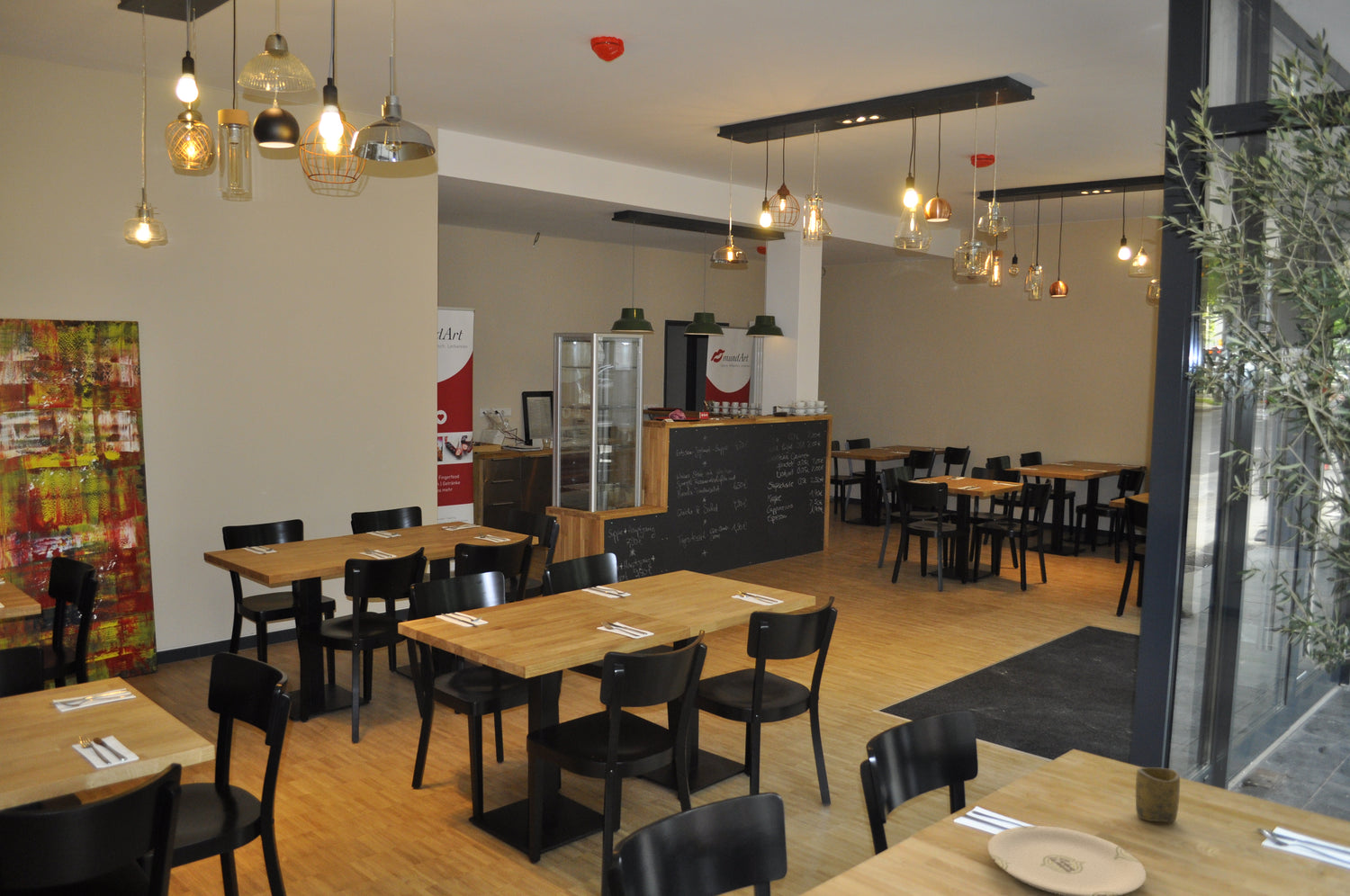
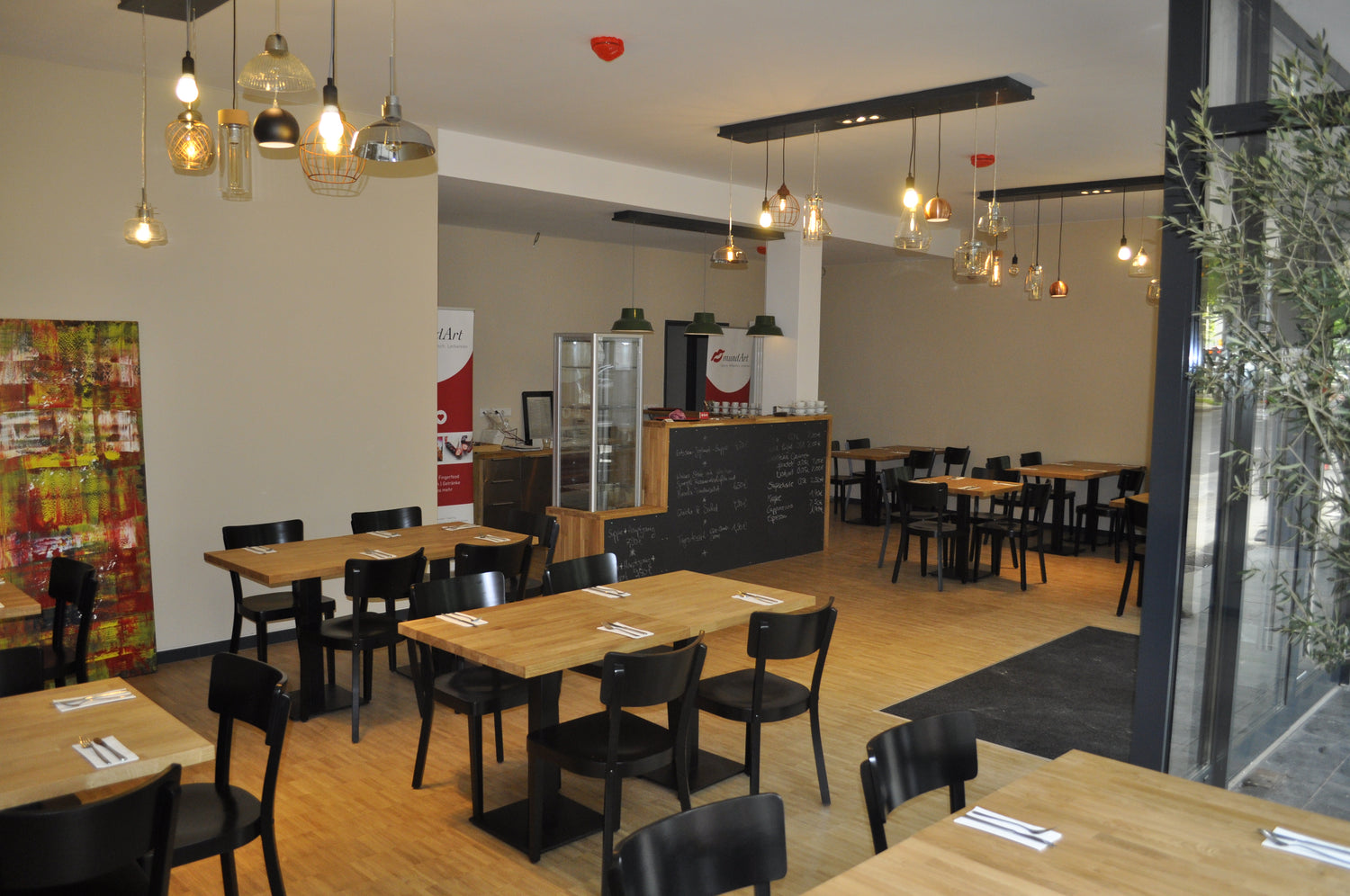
- plate (1064, 864)
- cup (1156, 794)
